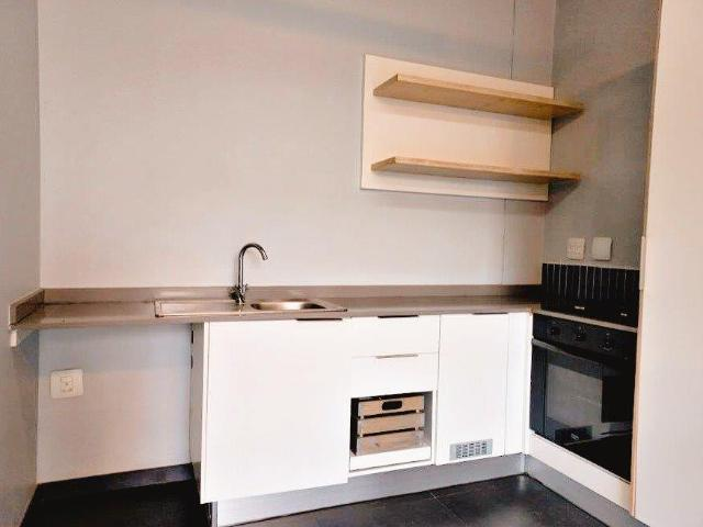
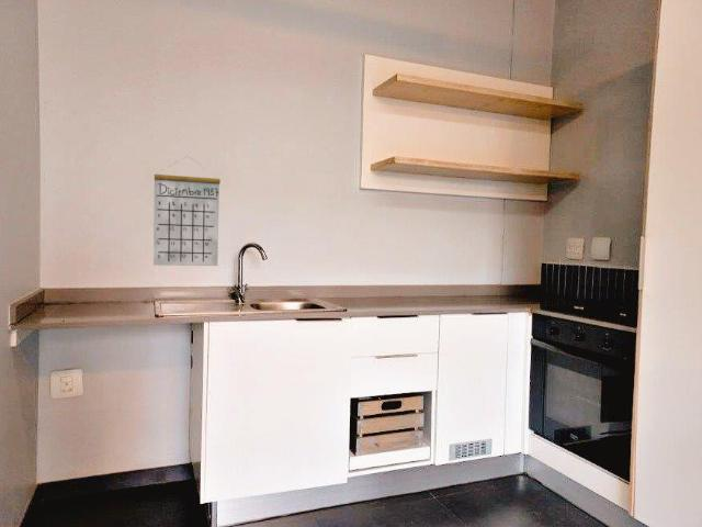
+ calendar (186, 210)
